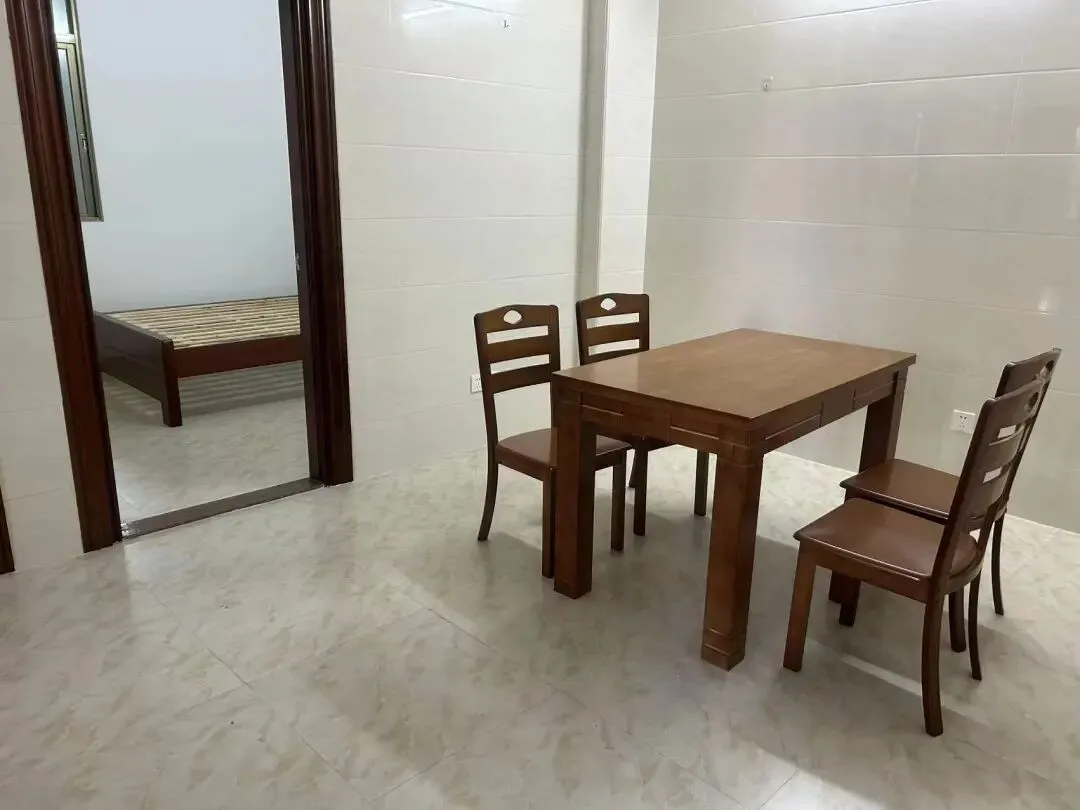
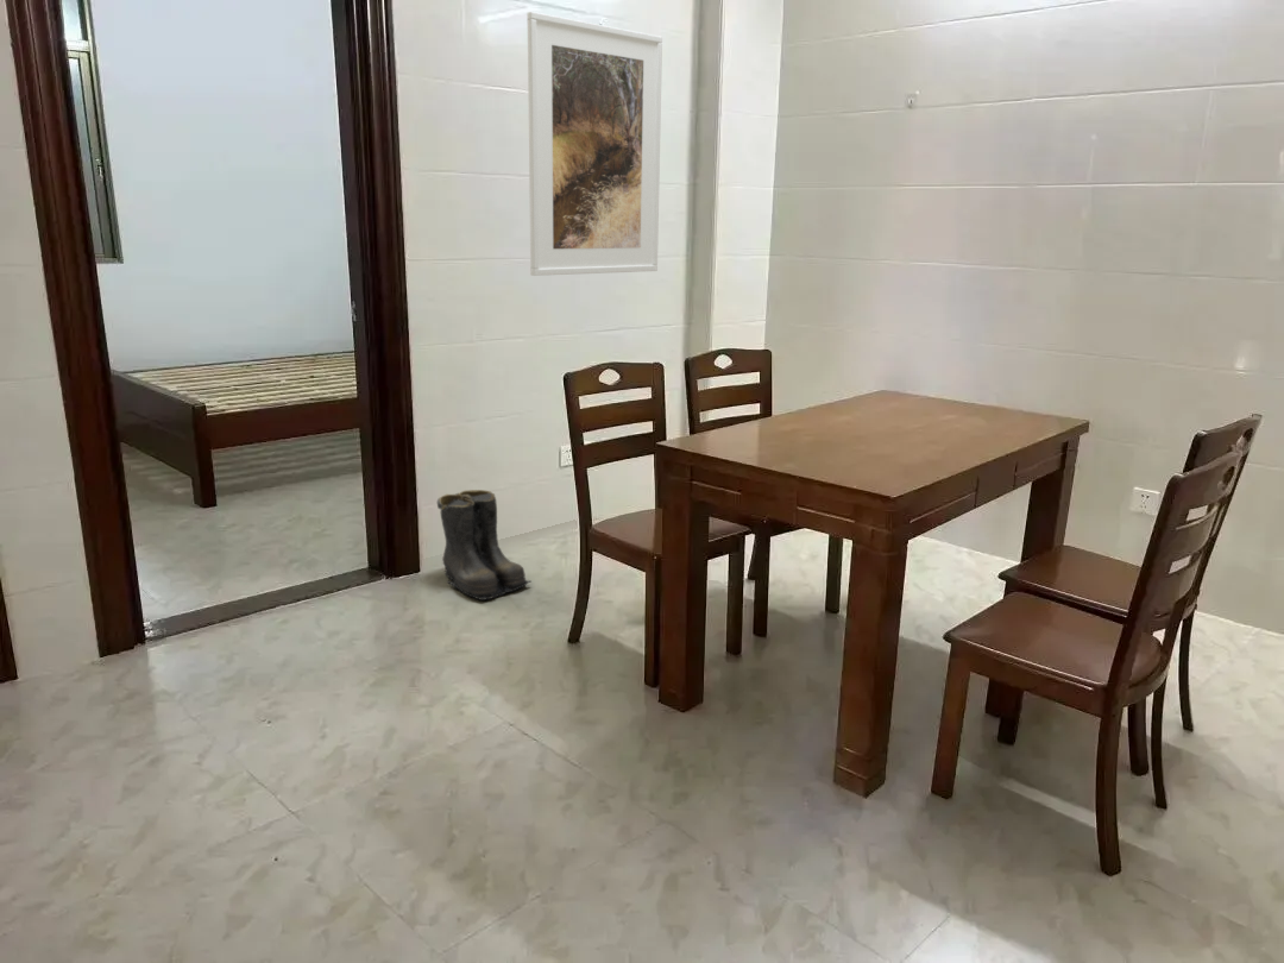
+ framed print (598, 152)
+ boots (479, 541)
